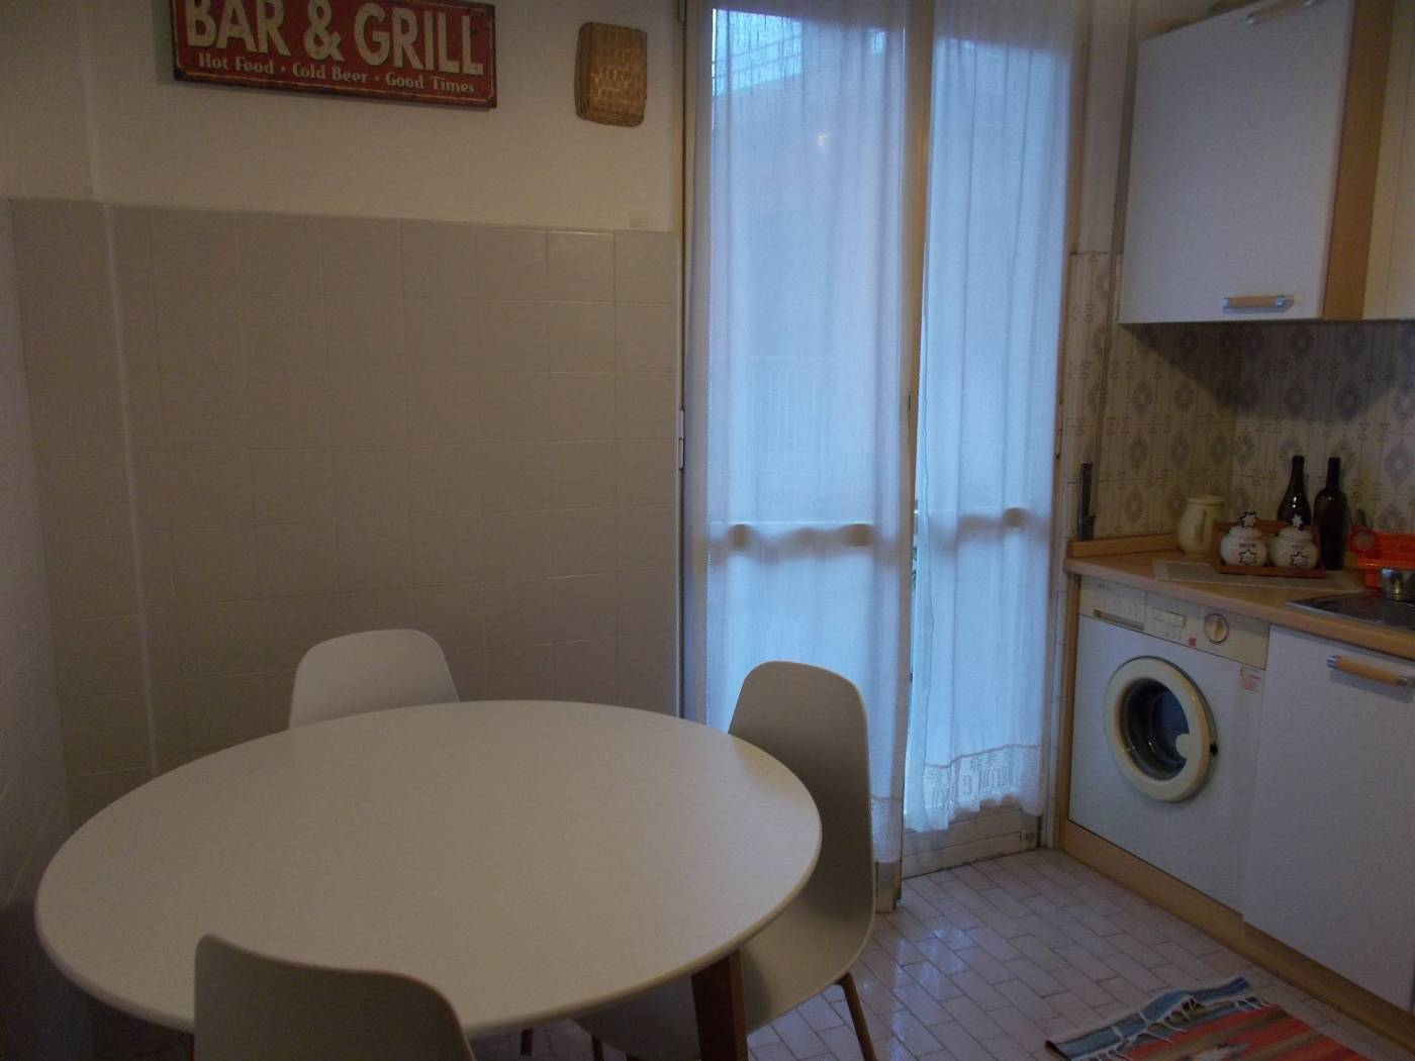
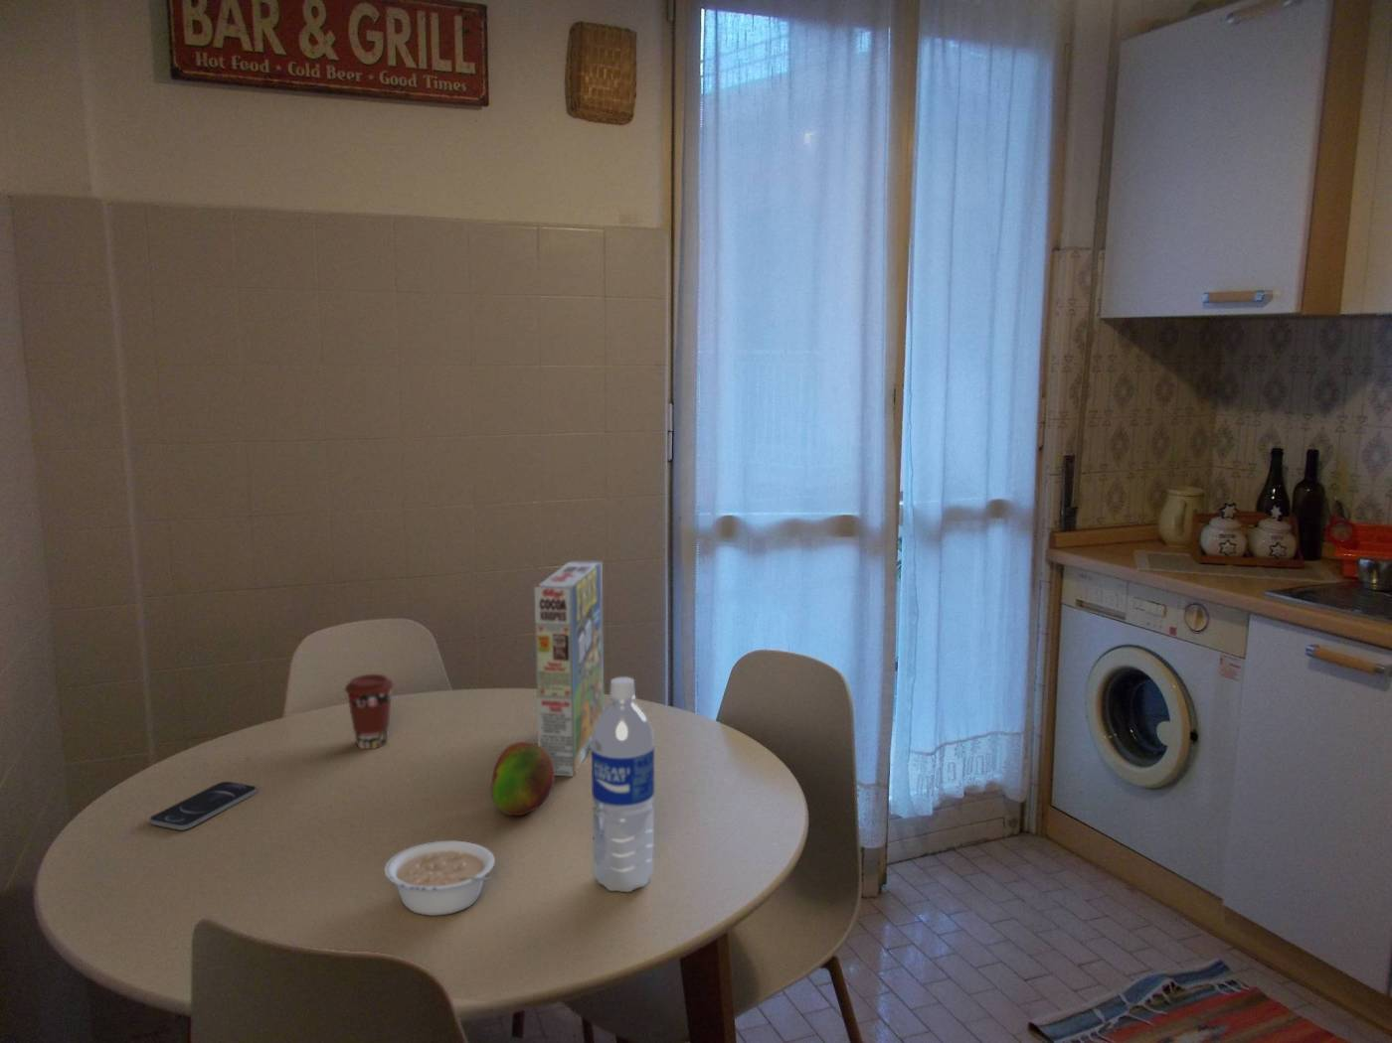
+ legume (444, 878)
+ smartphone (205, 803)
+ cereal box (572, 663)
+ water bottle (623, 782)
+ fruit (521, 779)
+ coffee cup (369, 711)
